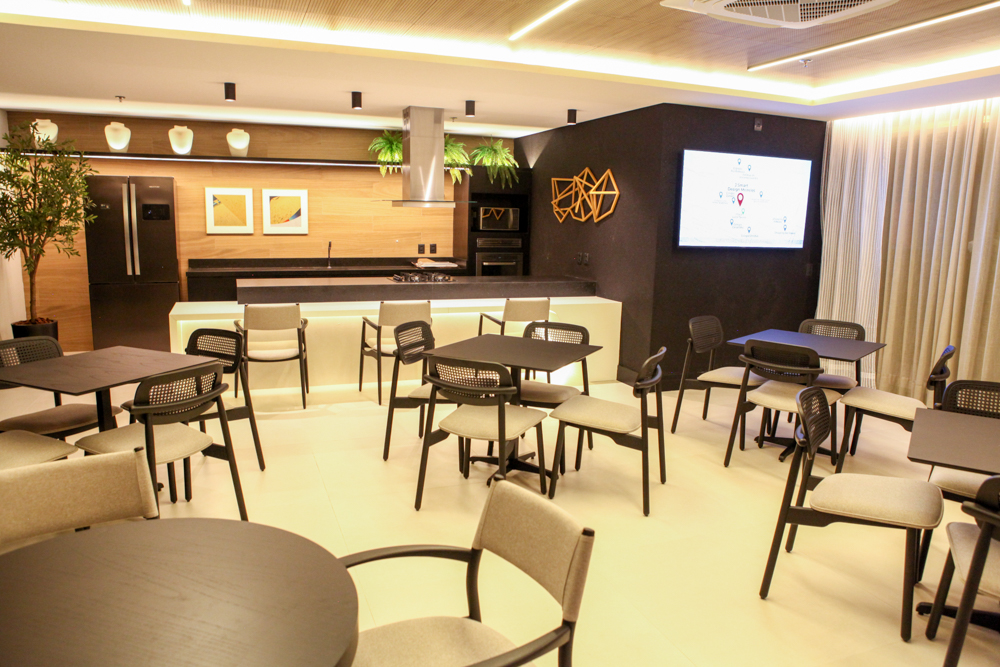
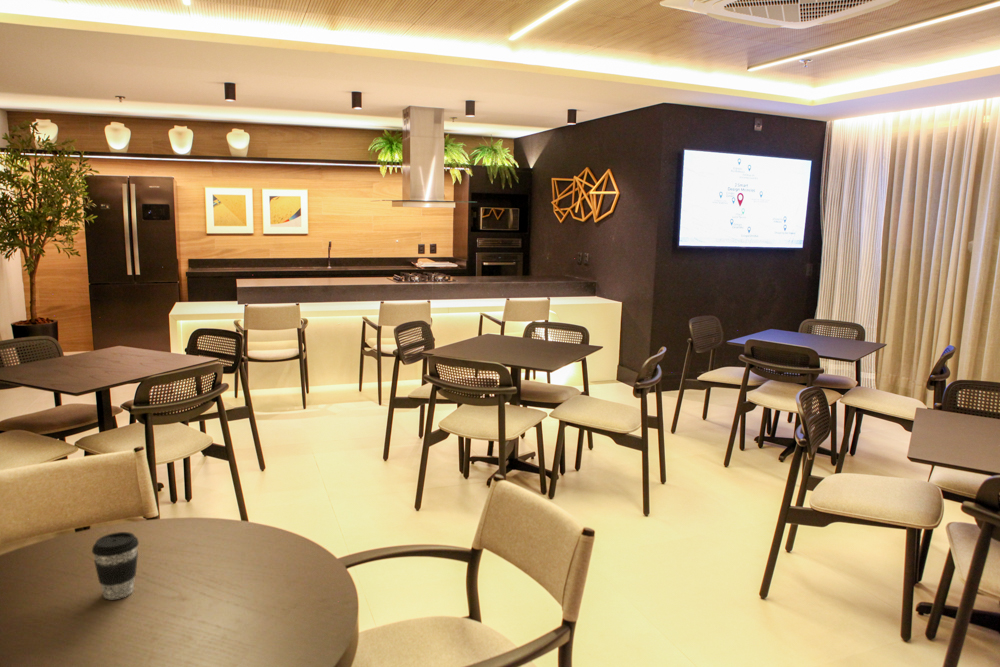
+ coffee cup (116, 566)
